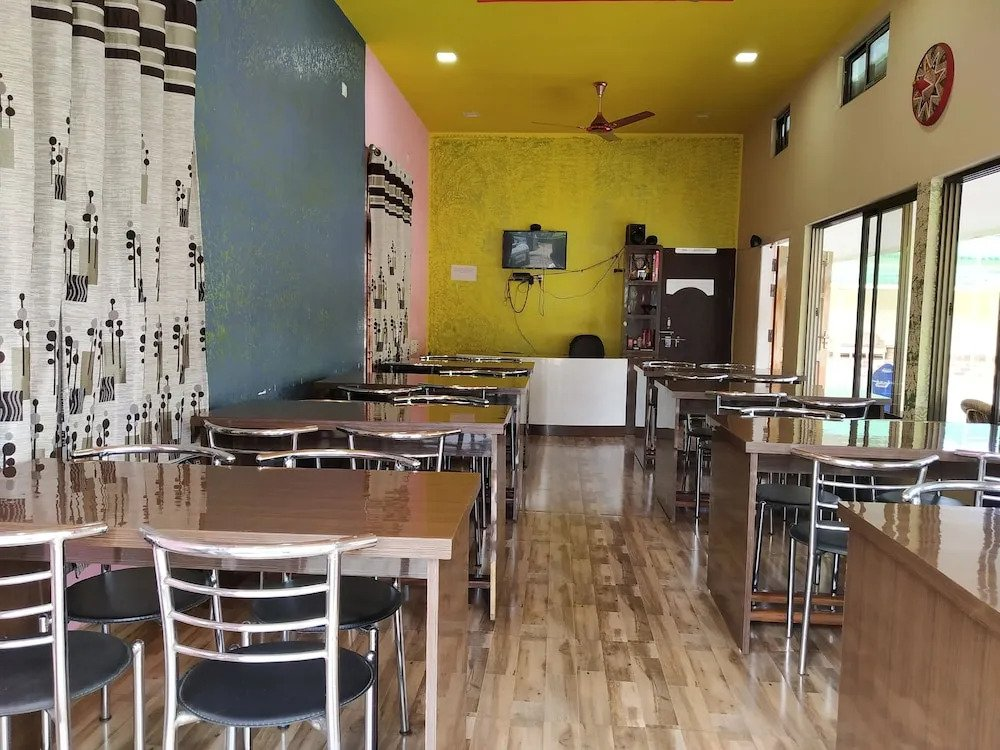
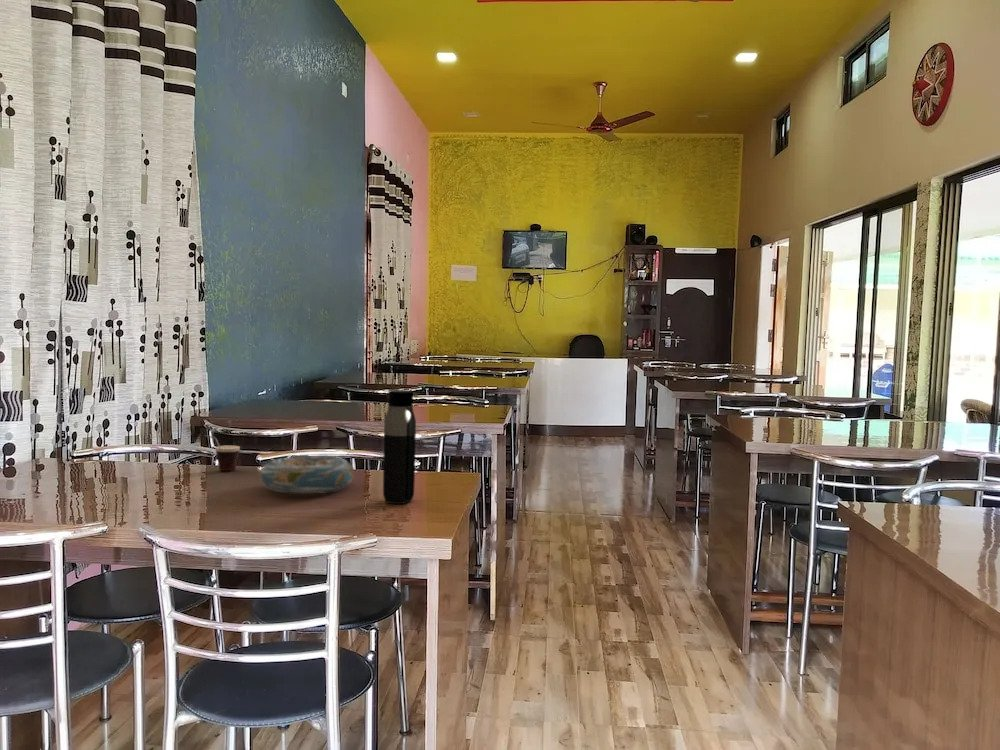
+ decorative bowl (307, 473)
+ cup (220, 452)
+ water bottle (399, 446)
